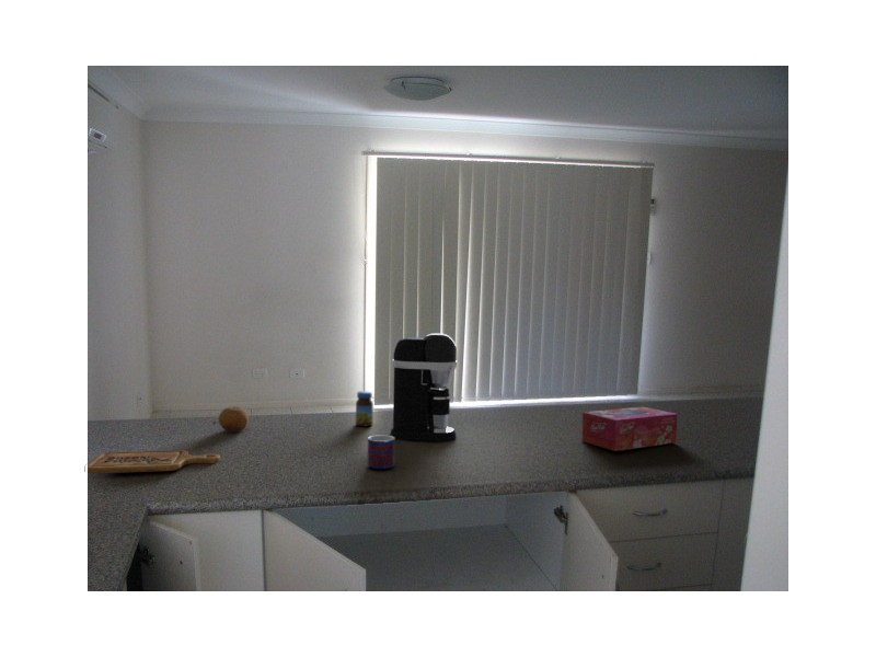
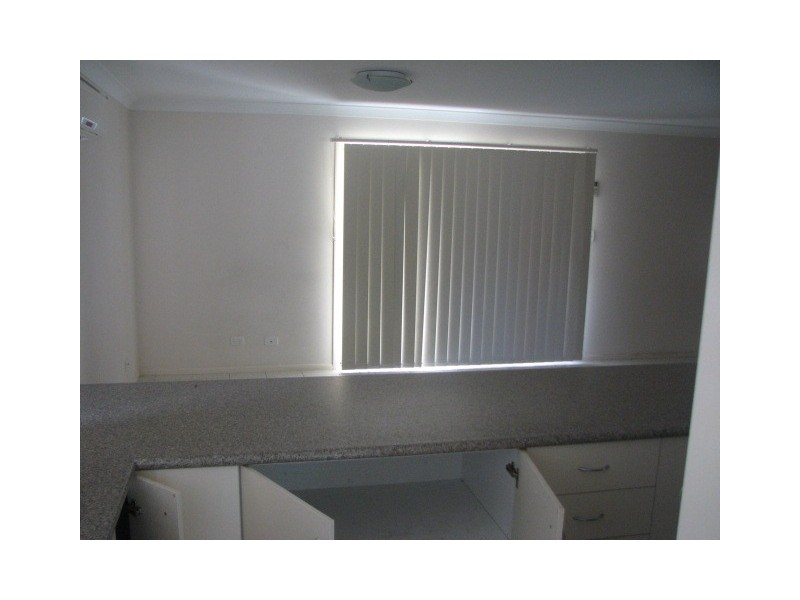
- tissue box (630, 427)
- coffee maker (424, 384)
- fruit (233, 418)
- jar (364, 407)
- cutting board (157, 460)
- mug (379, 450)
